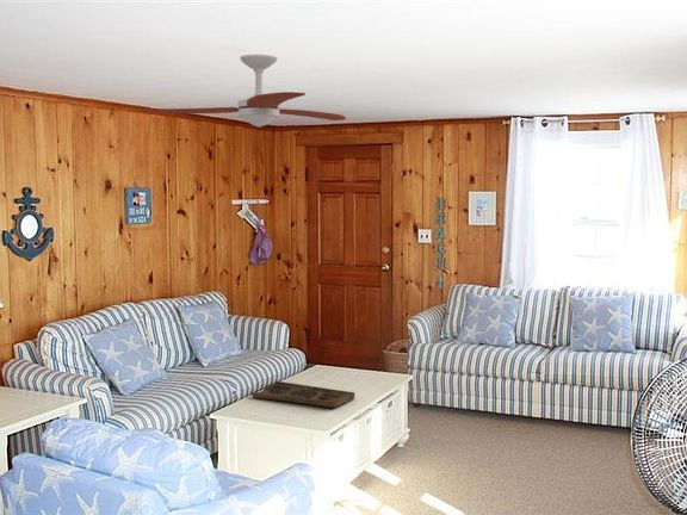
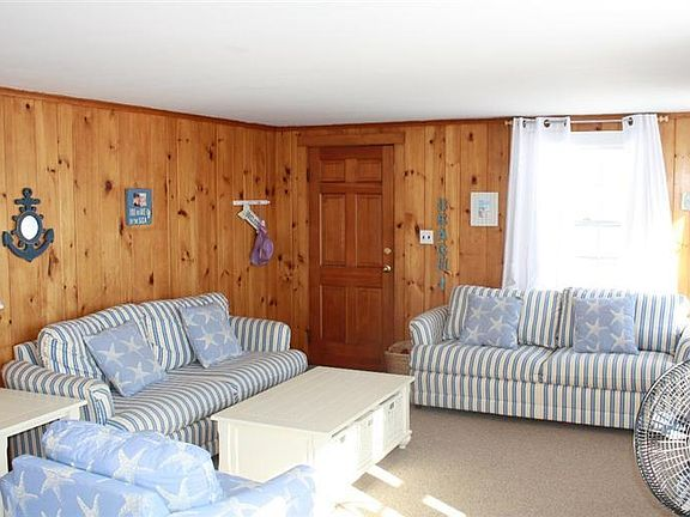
- ceiling fan (247, 98)
- decorative tray (303, 393)
